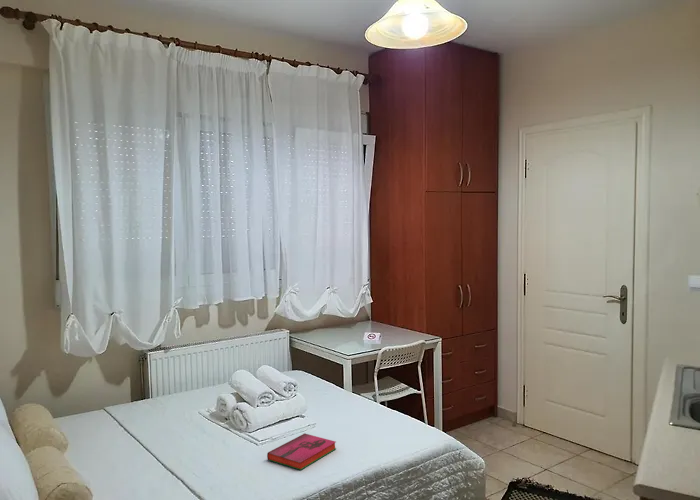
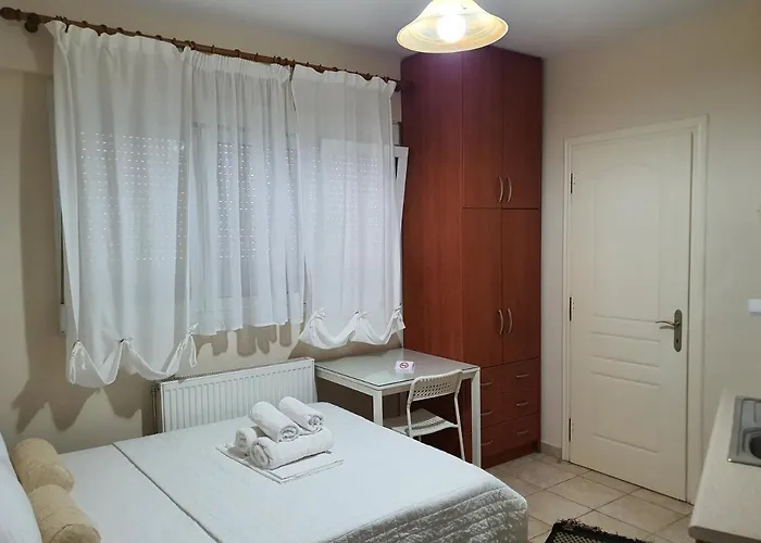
- hardback book (302, 450)
